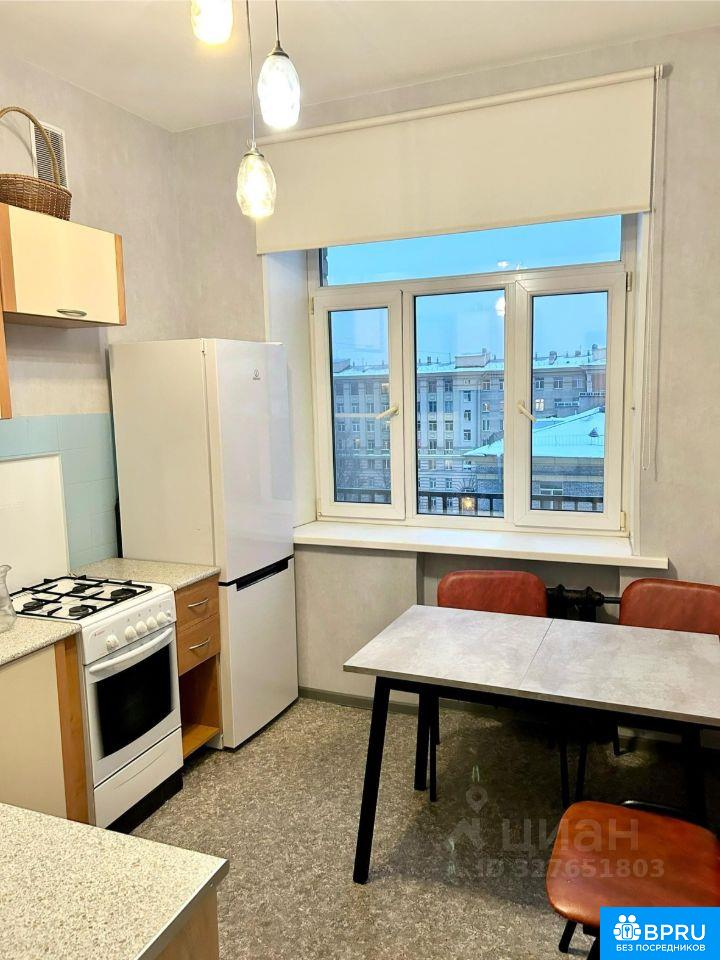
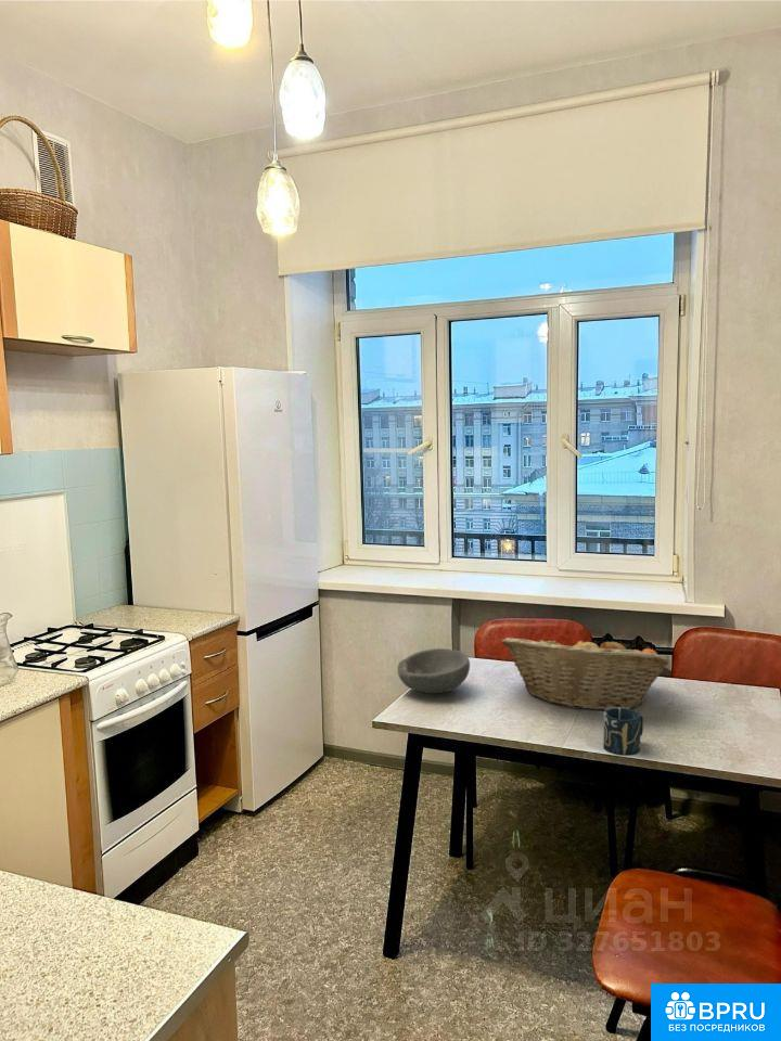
+ fruit basket (581, 663)
+ cup (625, 729)
+ bowl (434, 673)
